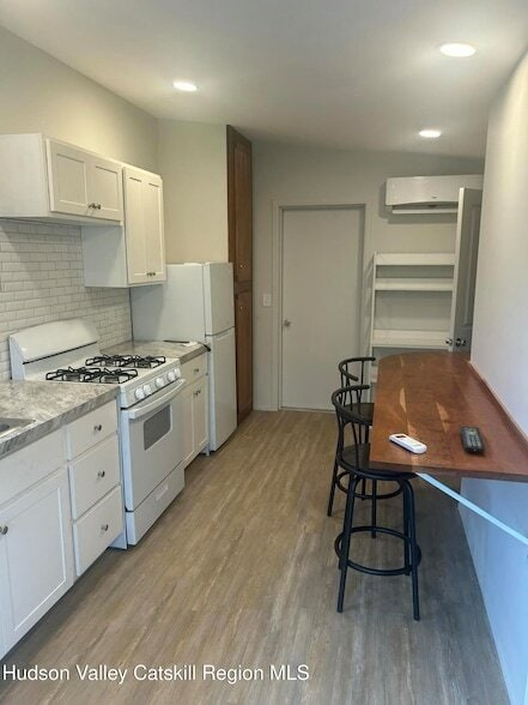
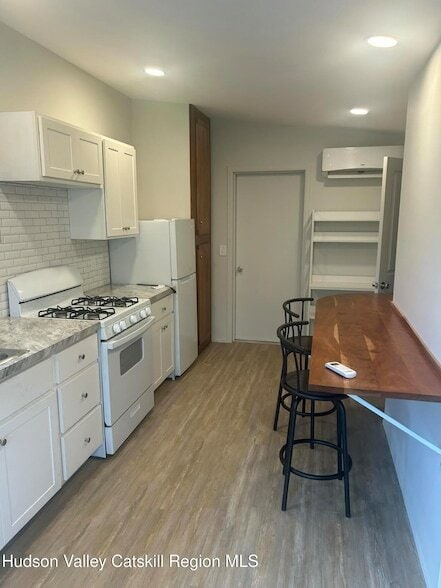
- remote control (471, 438)
